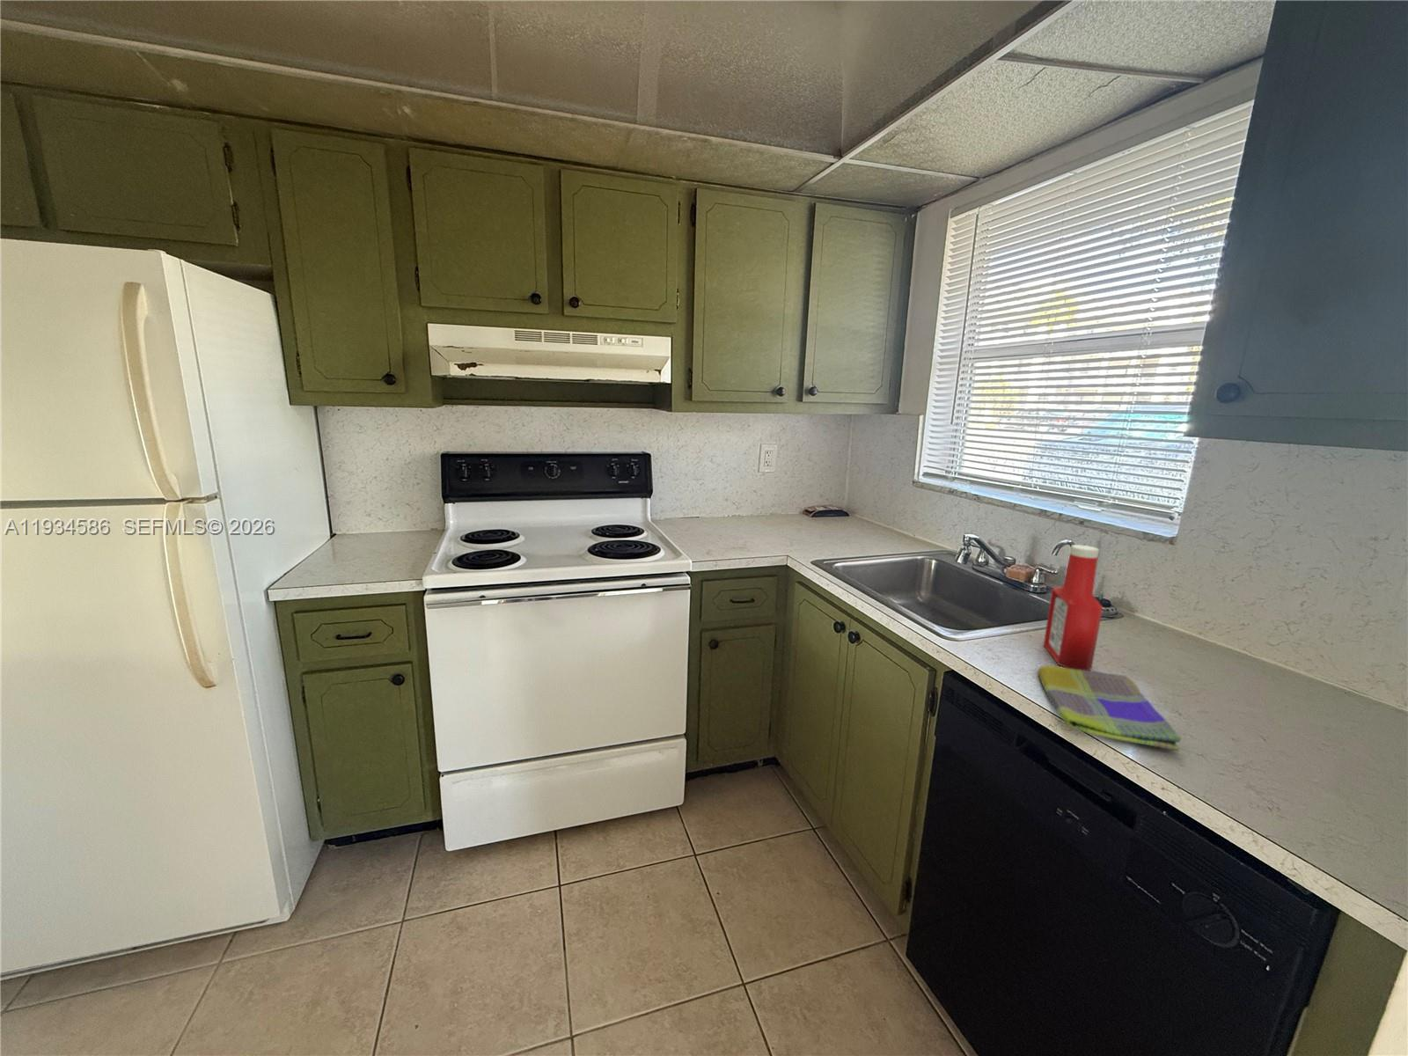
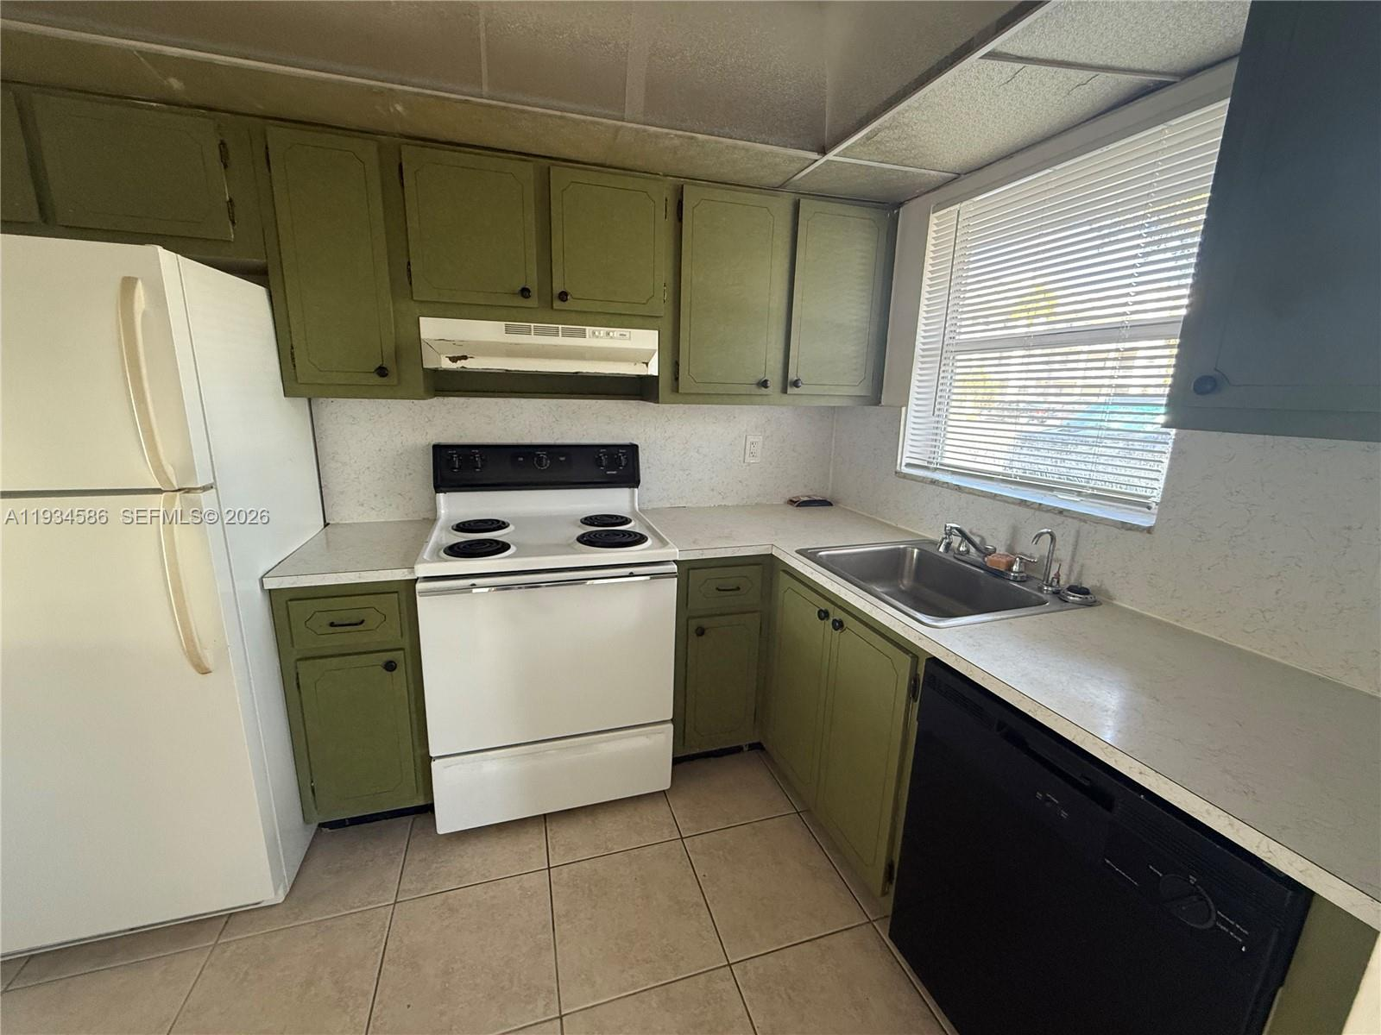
- soap bottle (1075, 602)
- dish towel (1101, 700)
